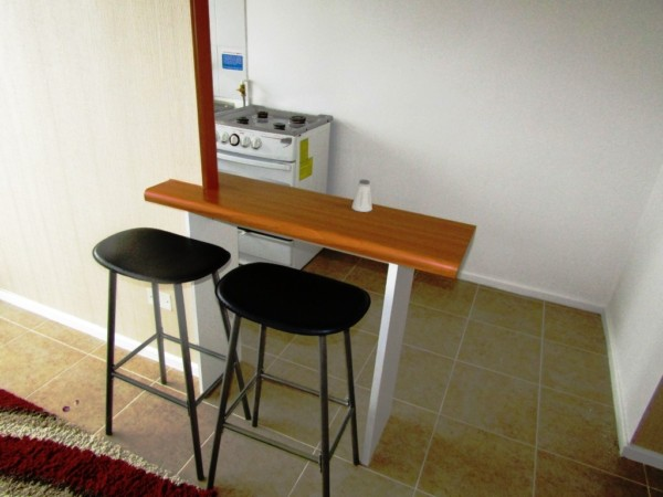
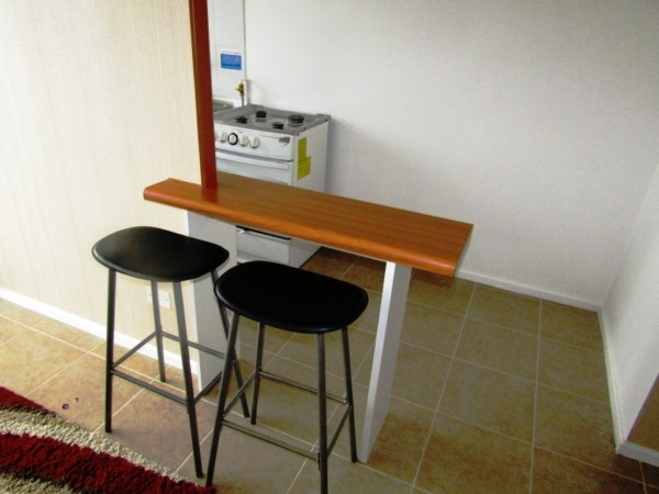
- saltshaker (362, 194)
